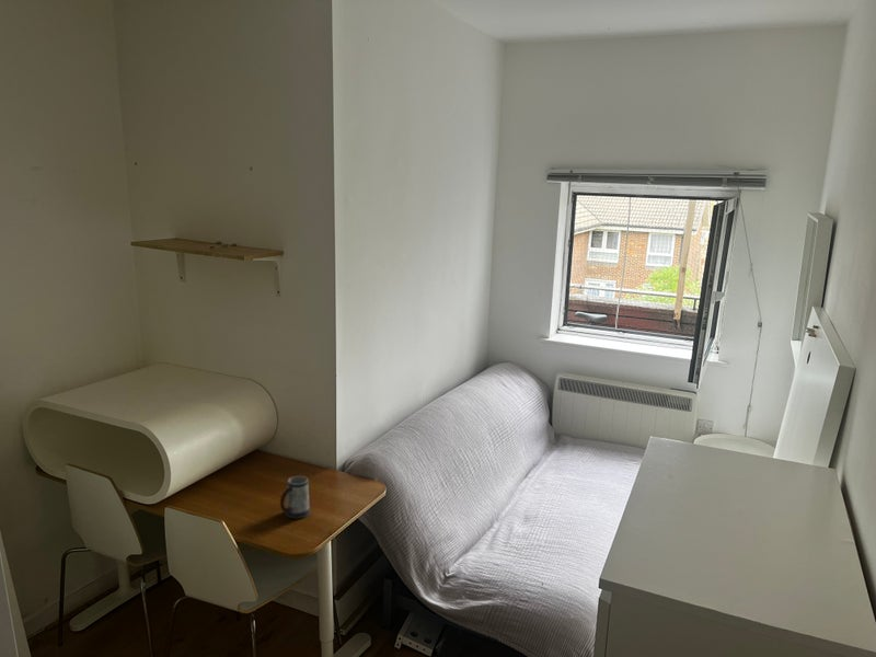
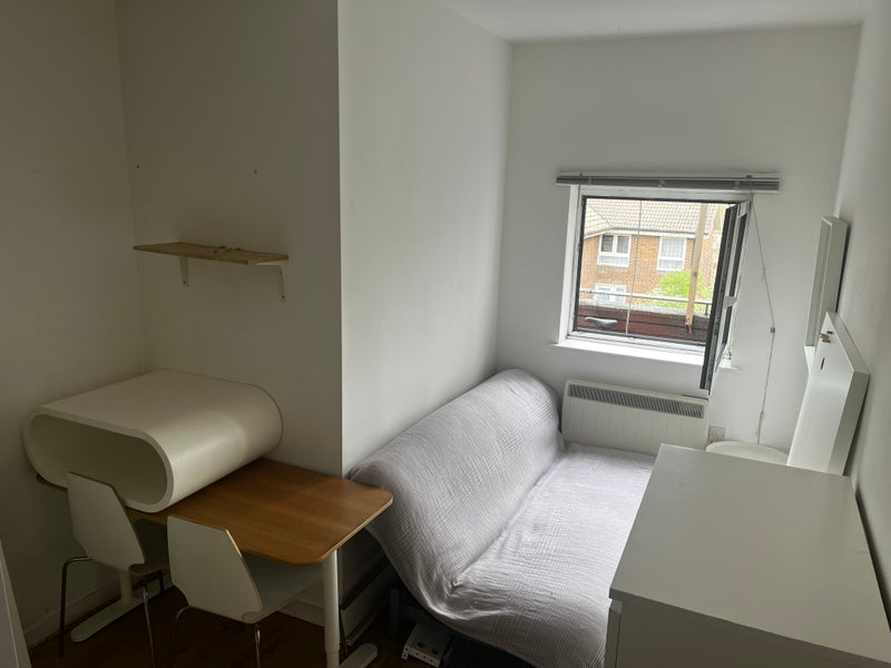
- mug (293, 498)
